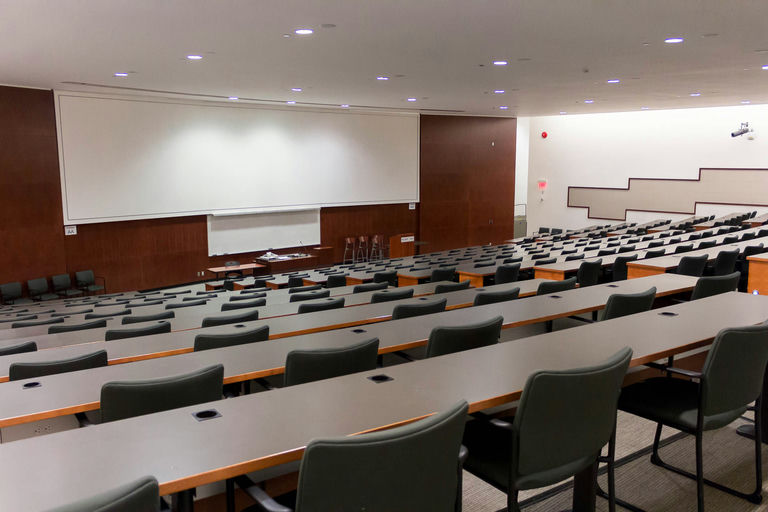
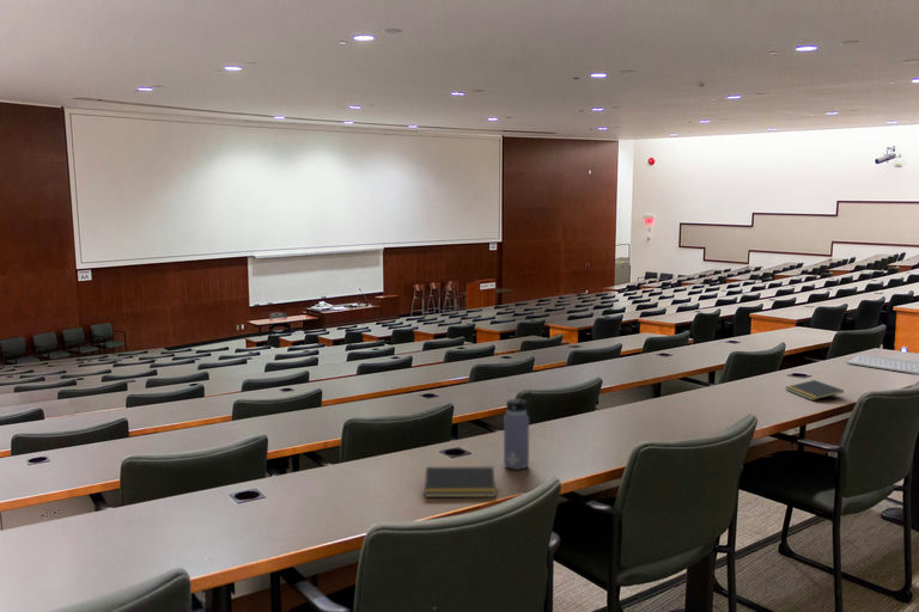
+ keyboard (889, 363)
+ notepad (813, 390)
+ water bottle (517, 428)
+ notepad (460, 481)
